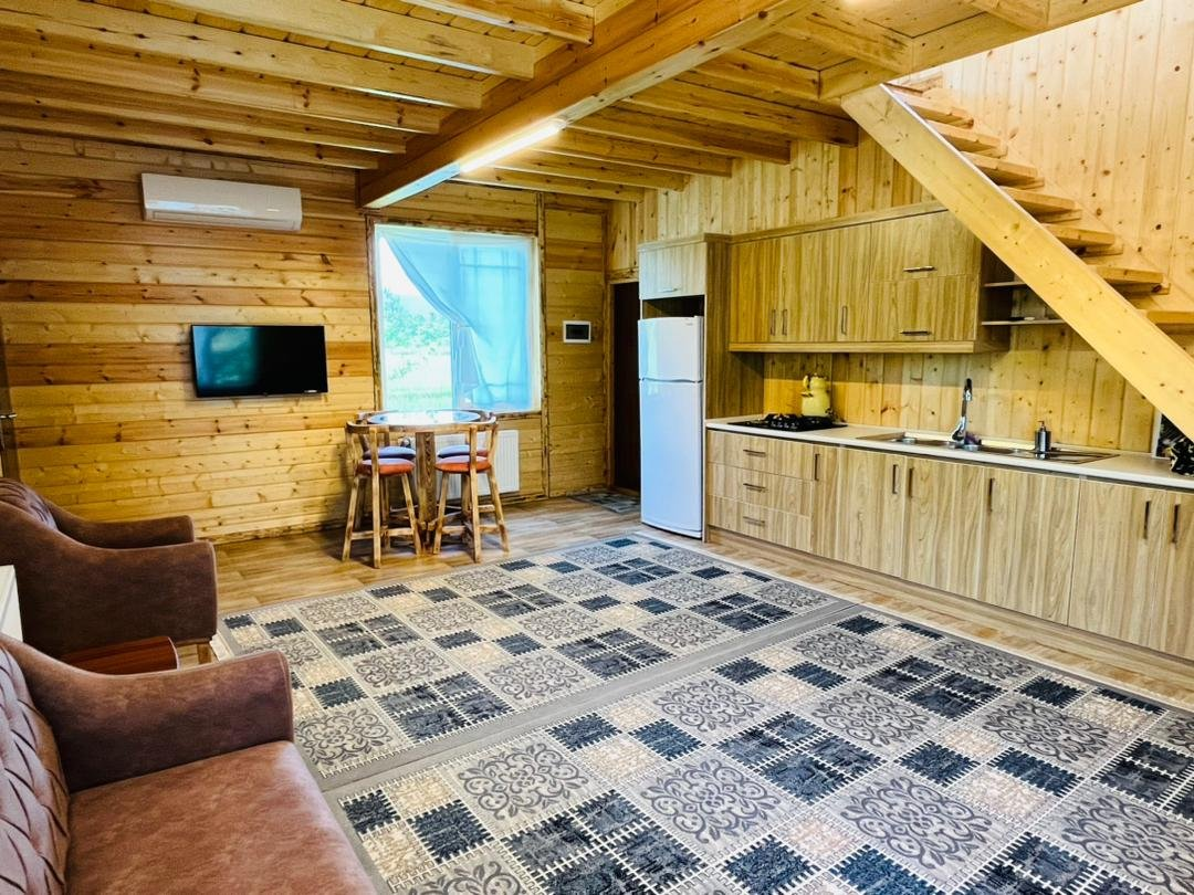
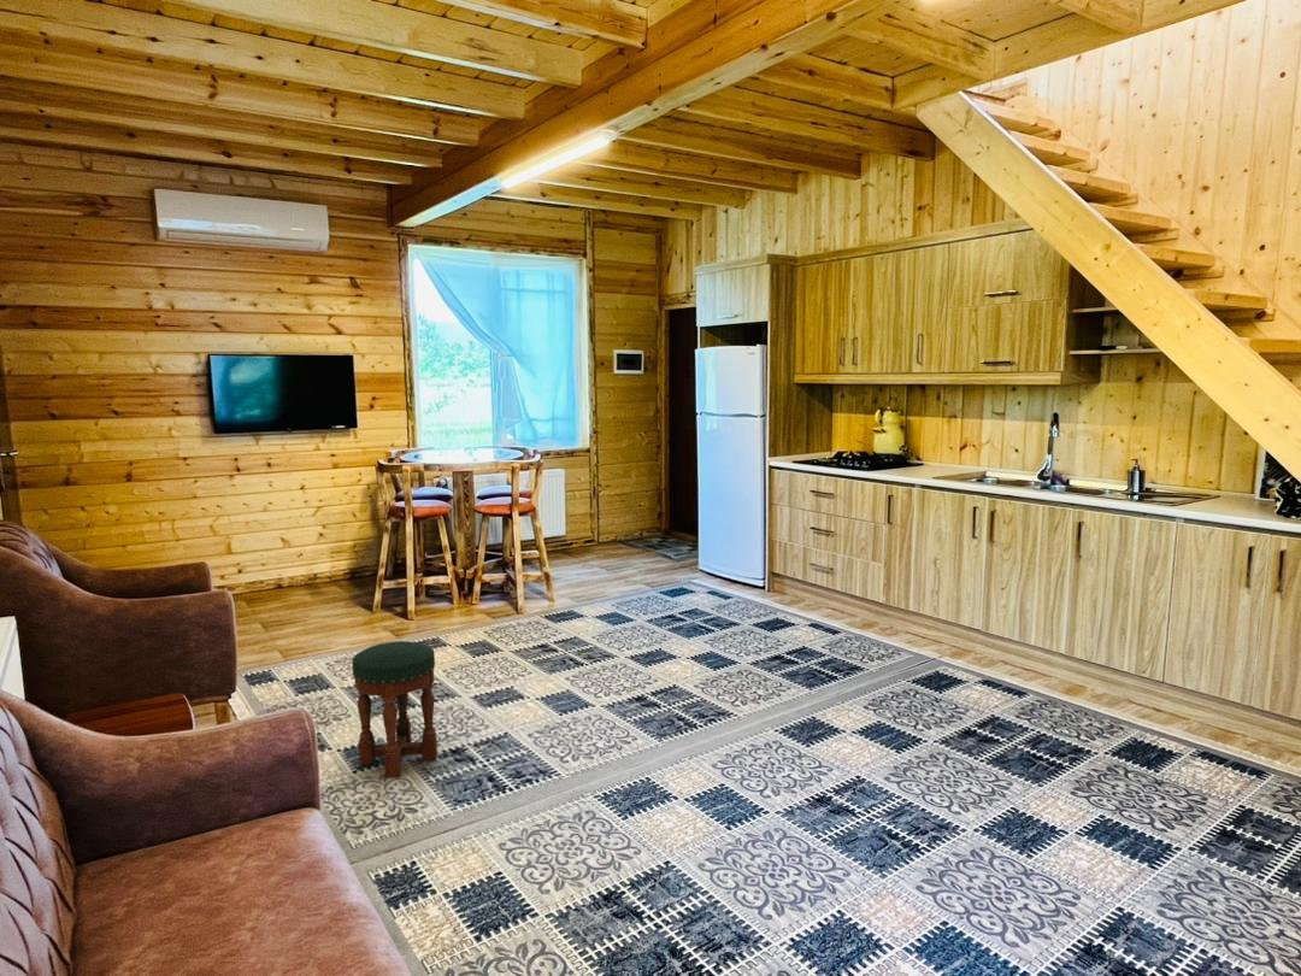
+ stool (396, 702)
